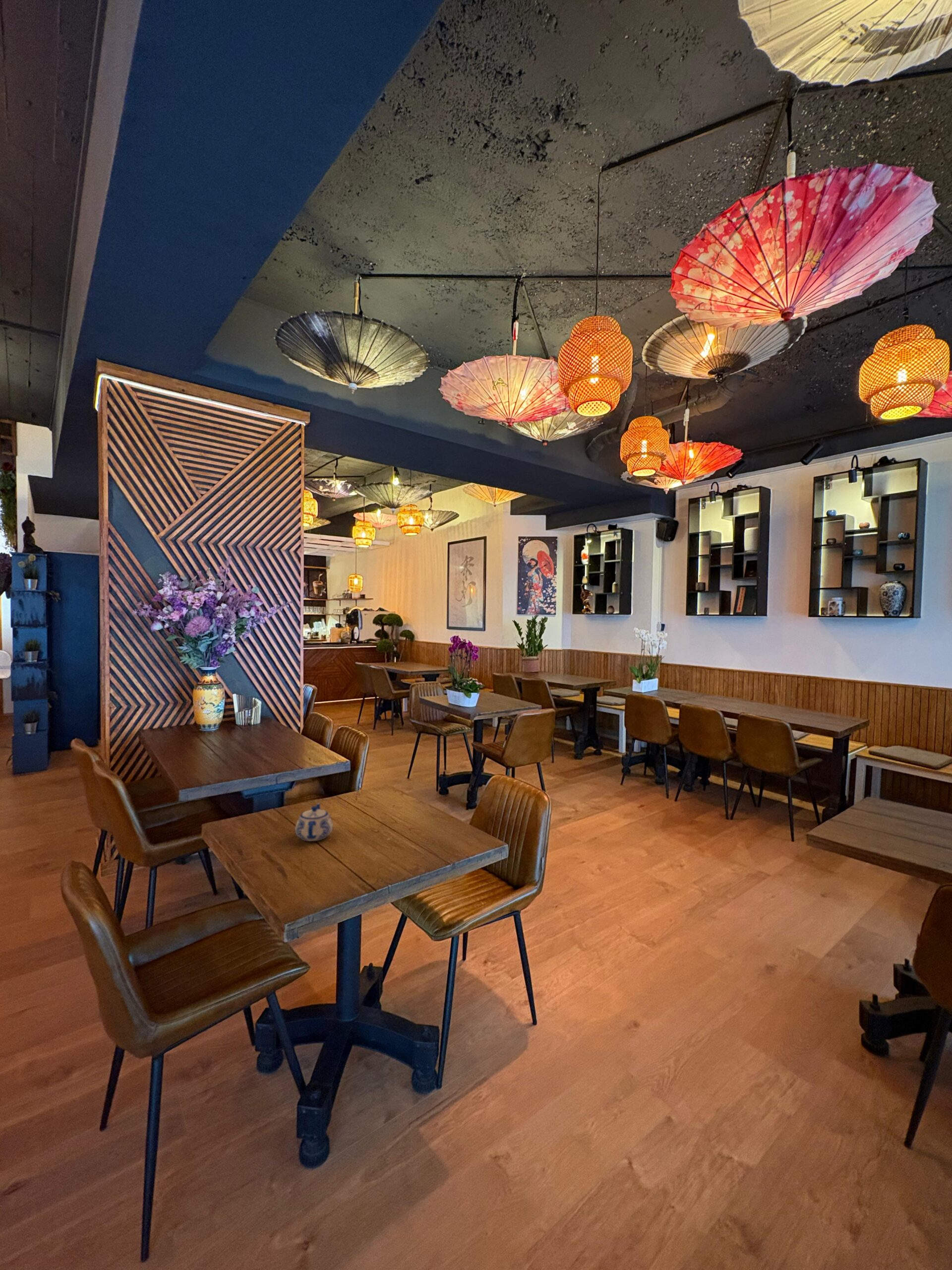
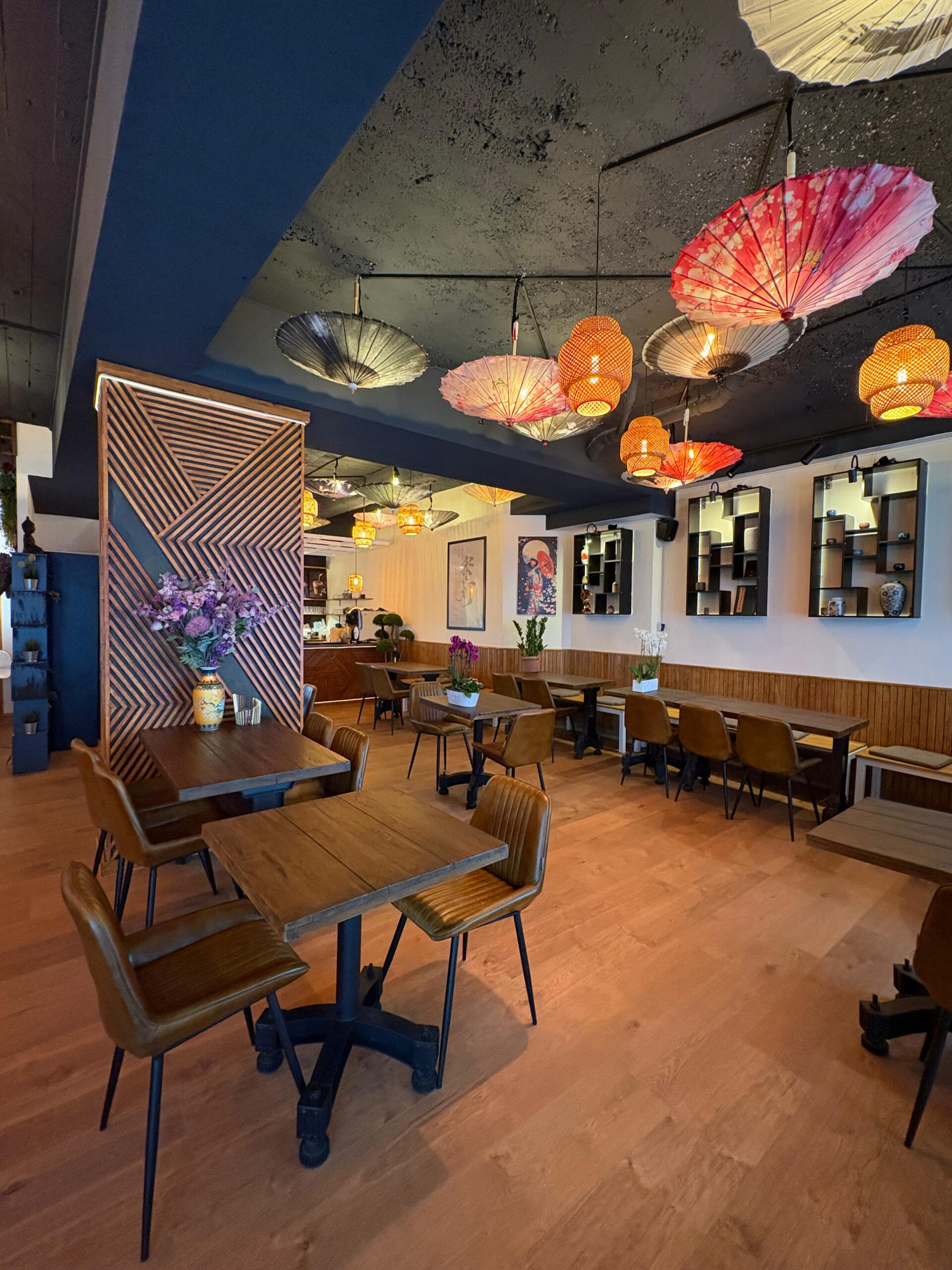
- teapot (314, 820)
